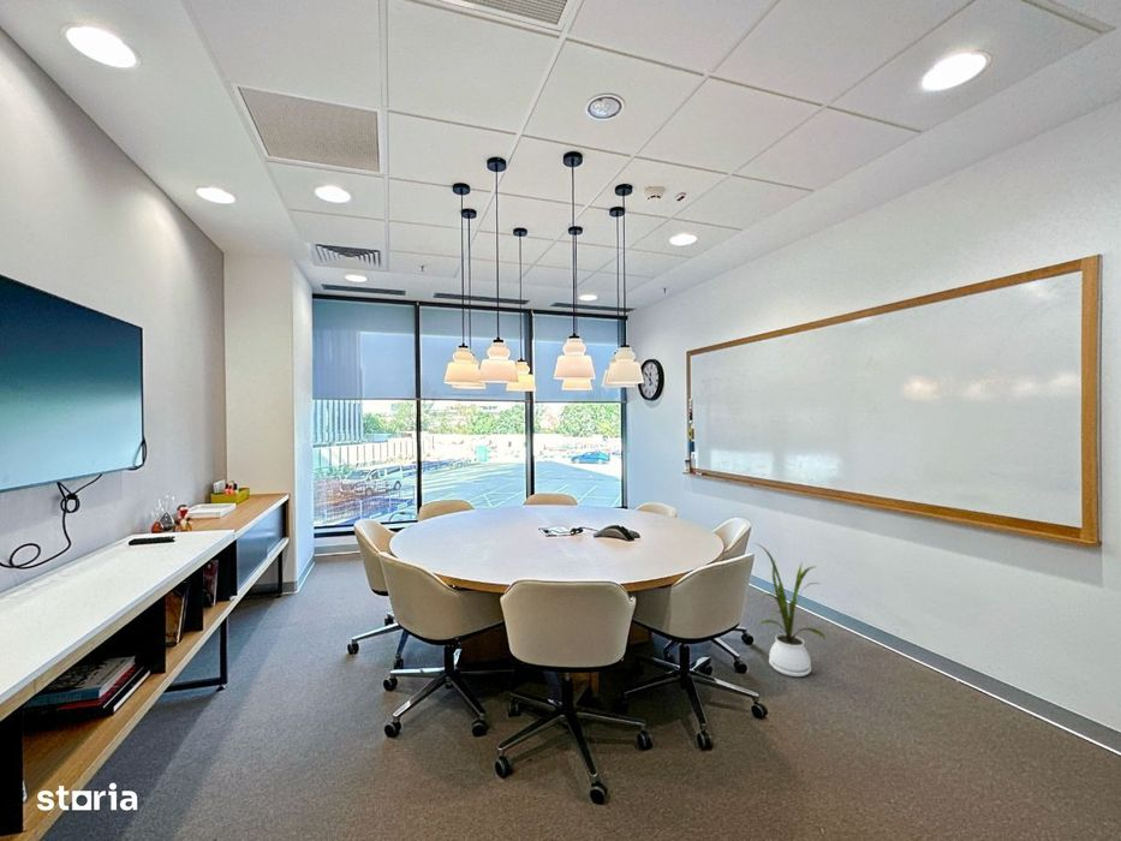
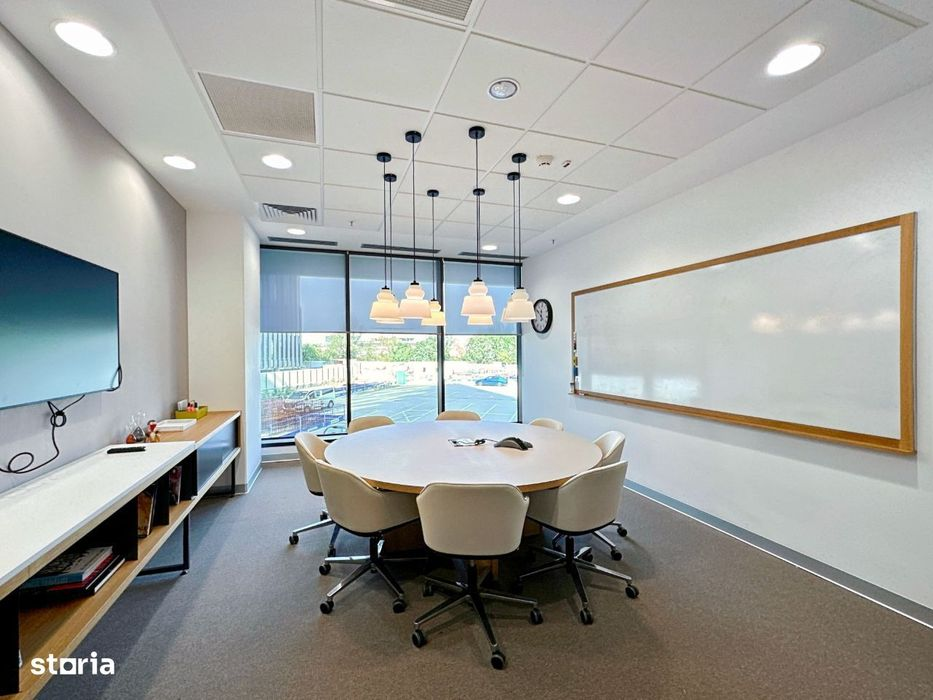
- house plant (786, 608)
